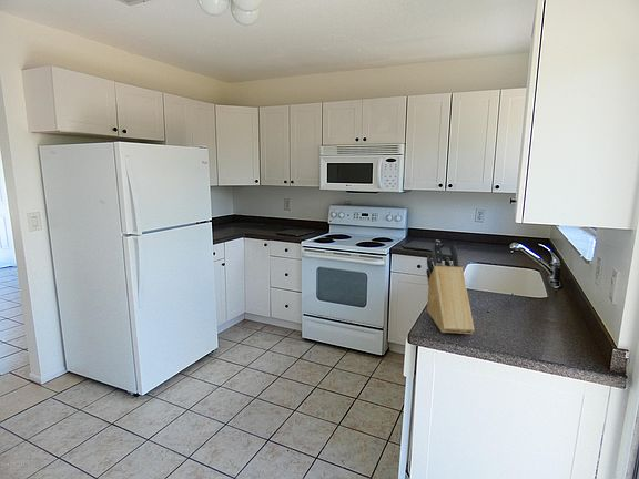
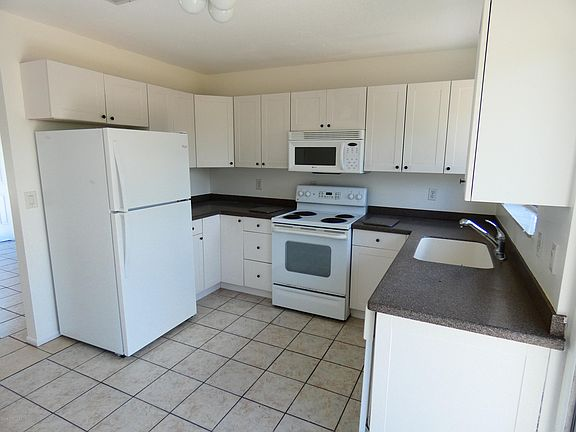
- knife block (447, 282)
